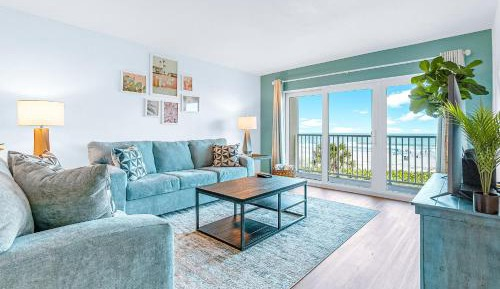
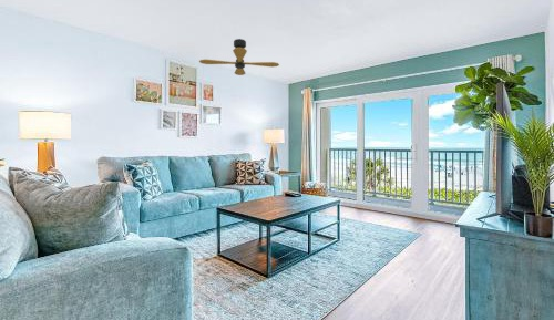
+ ceiling fan (239, 53)
